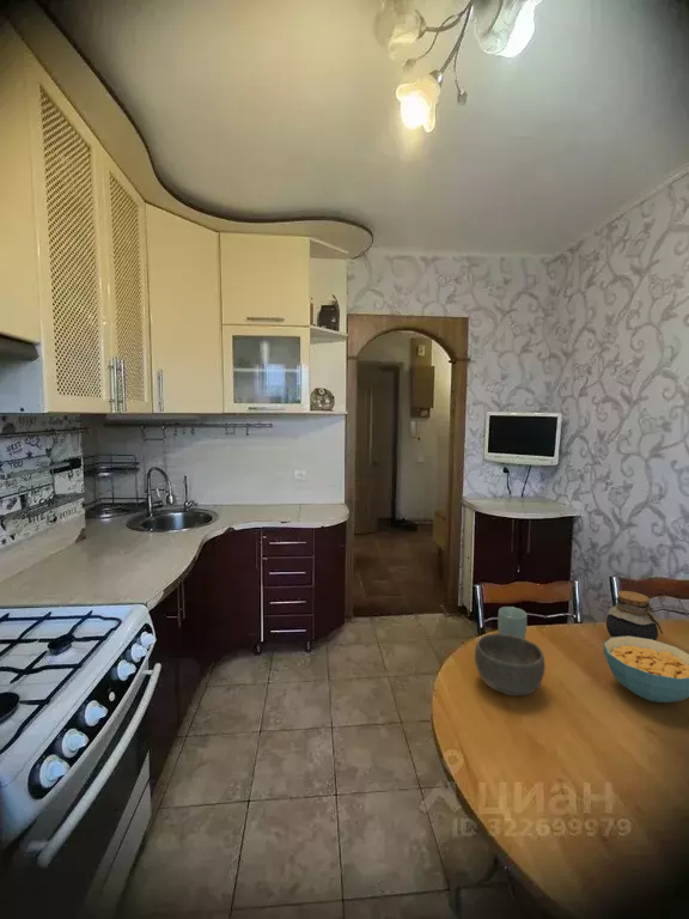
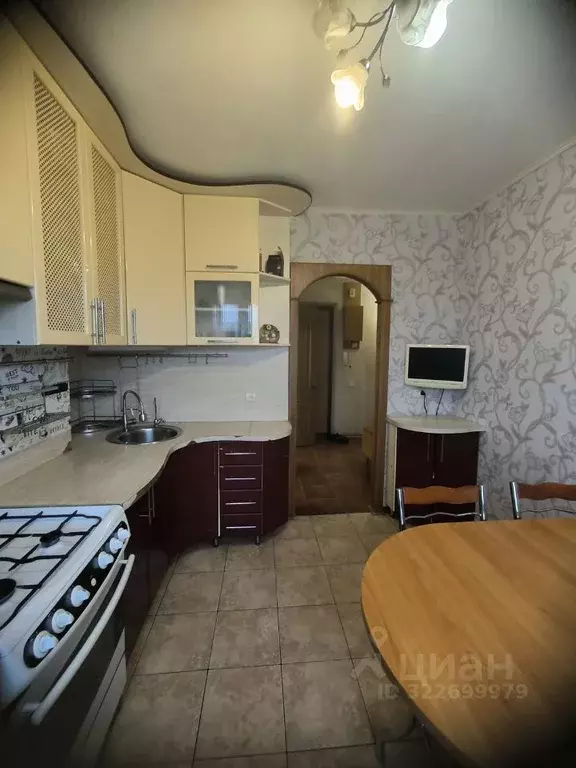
- cup (512, 628)
- cereal bowl (650, 675)
- bowl (508, 667)
- jar (634, 621)
